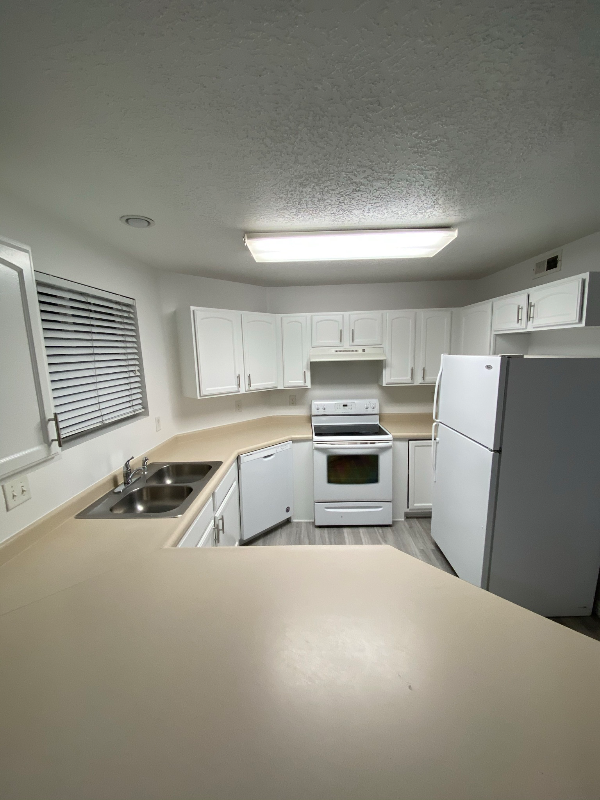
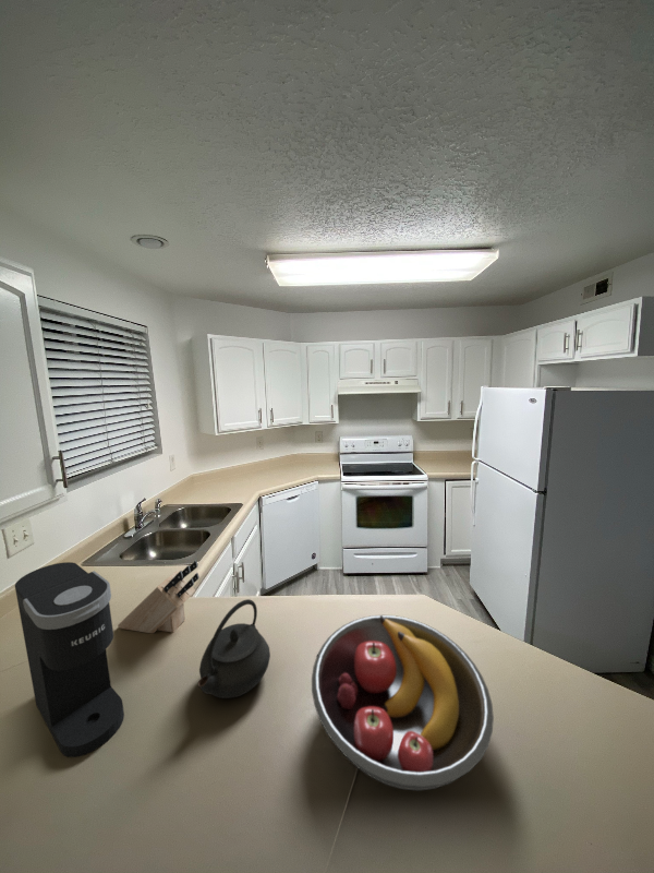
+ fruit bowl (396, 691)
+ knife block (160, 593)
+ kettle (231, 647)
+ coffee maker (70, 647)
